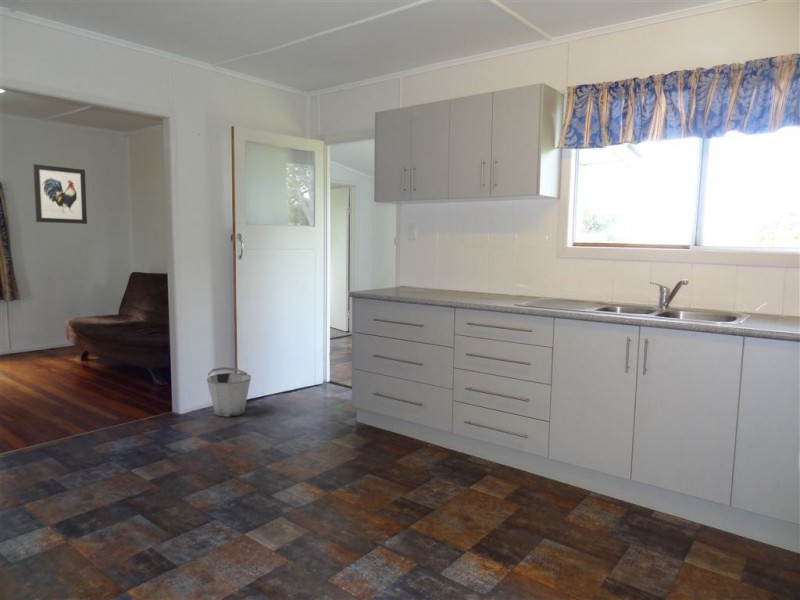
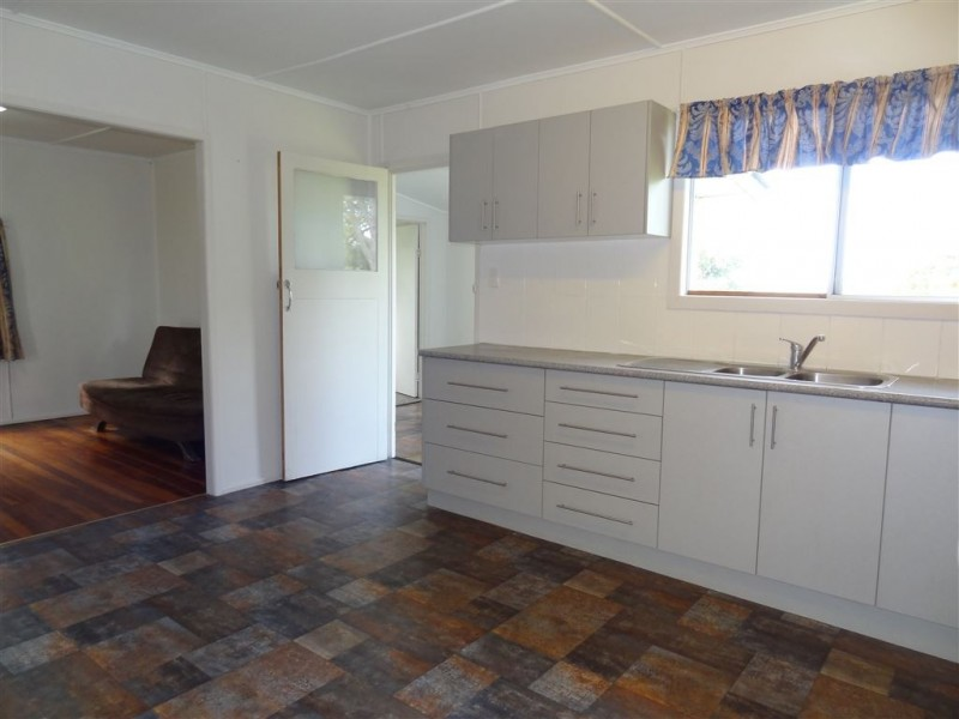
- bucket (229, 391)
- wall art (61, 195)
